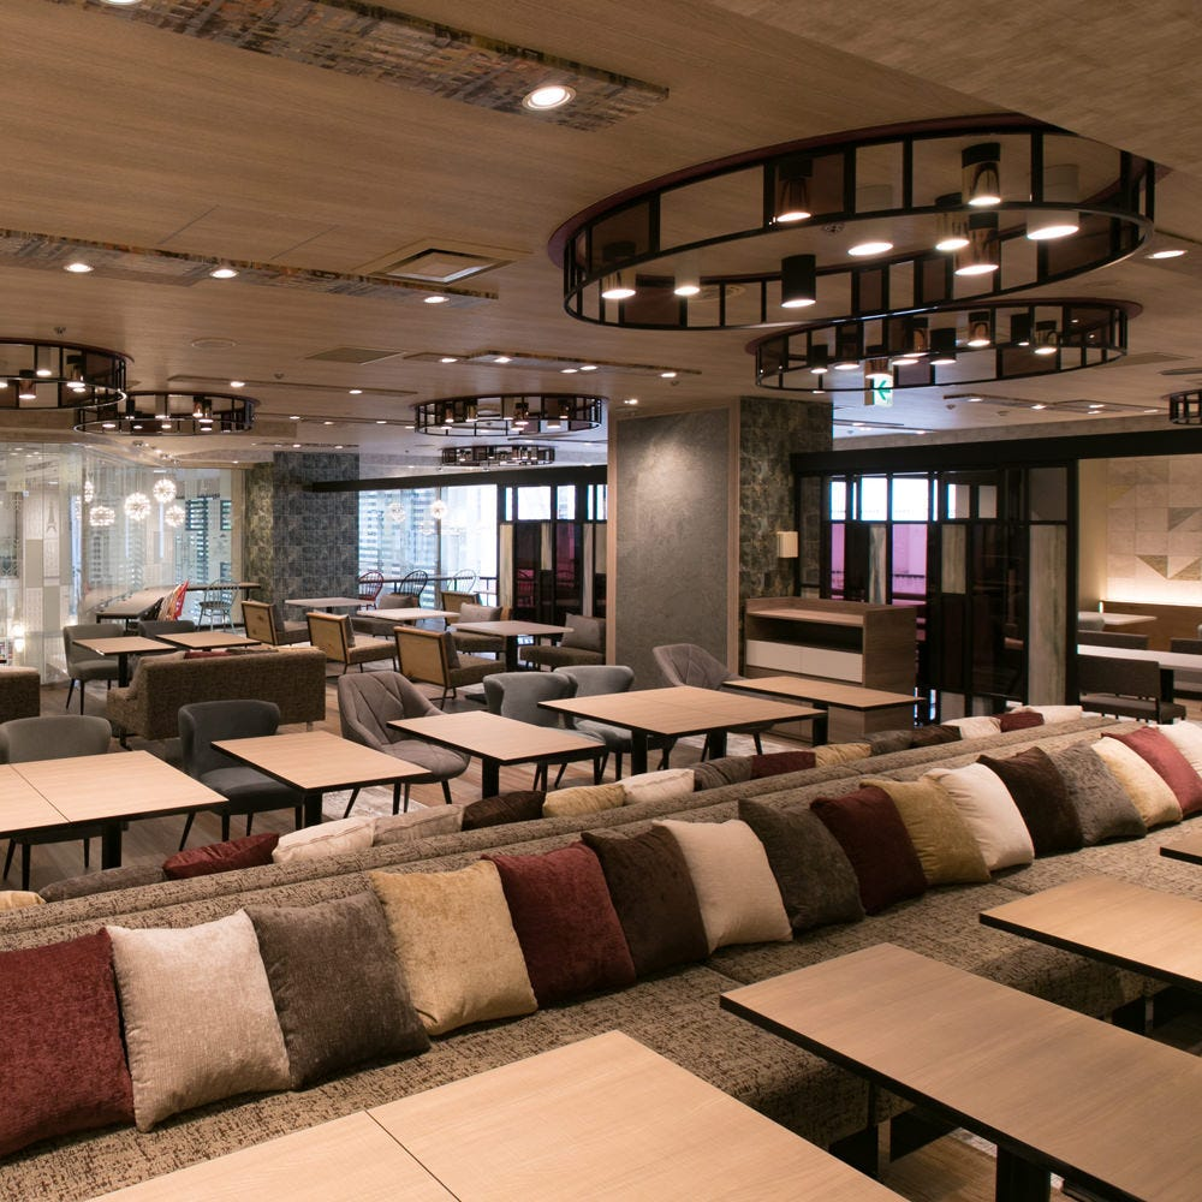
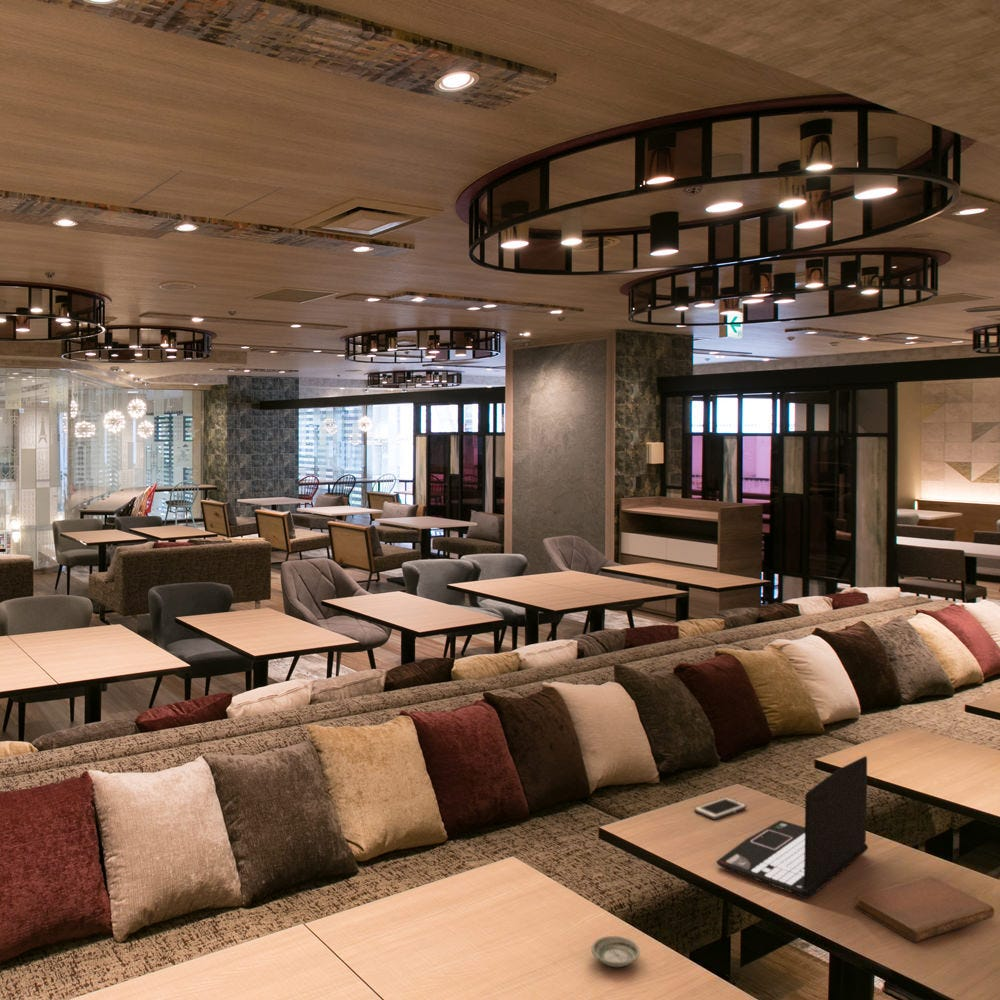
+ notebook (923, 907)
+ laptop (805, 809)
+ cell phone (720, 808)
+ saucer (615, 954)
